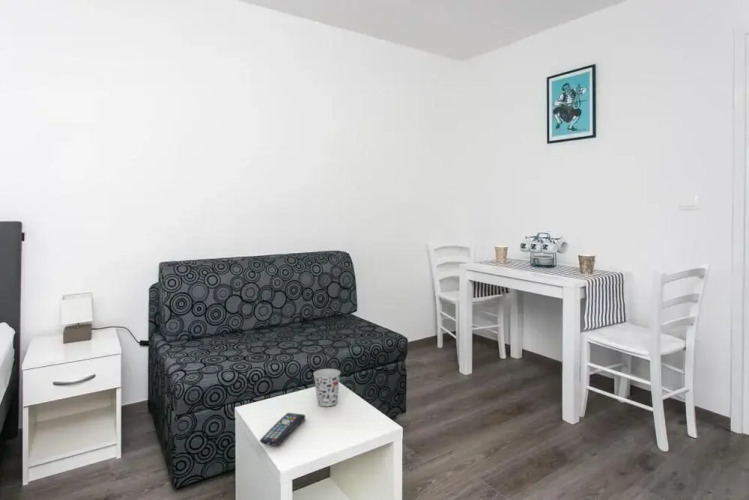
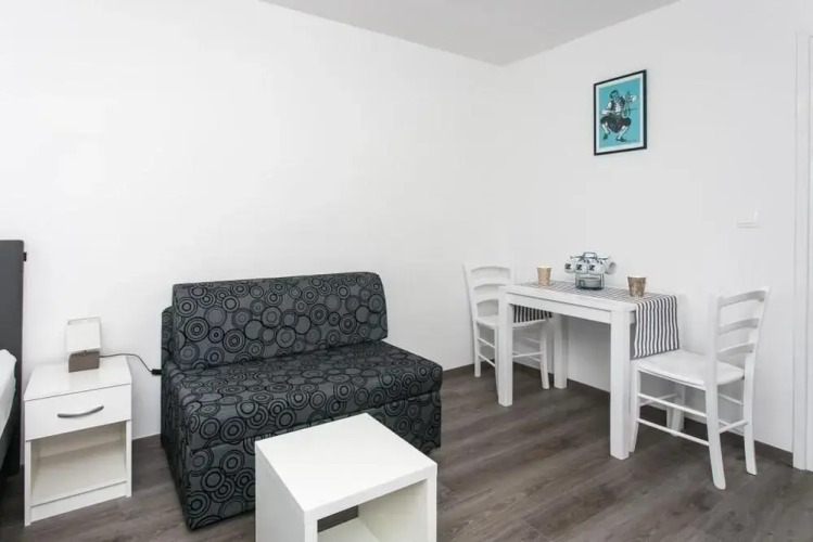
- remote control (284, 427)
- cup (327, 387)
